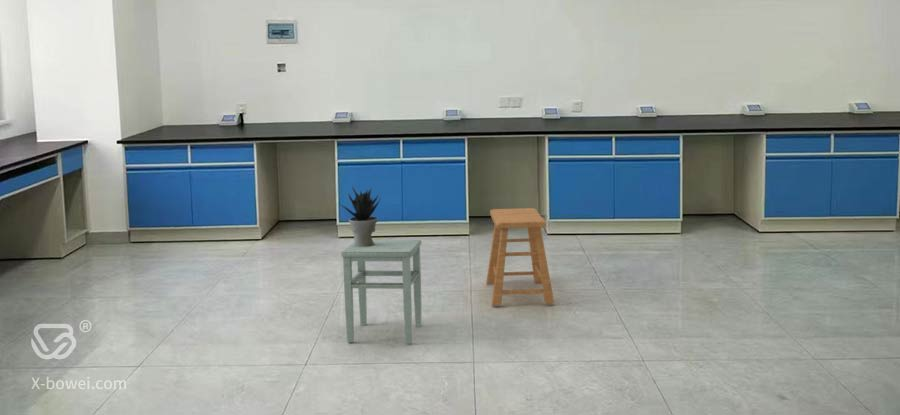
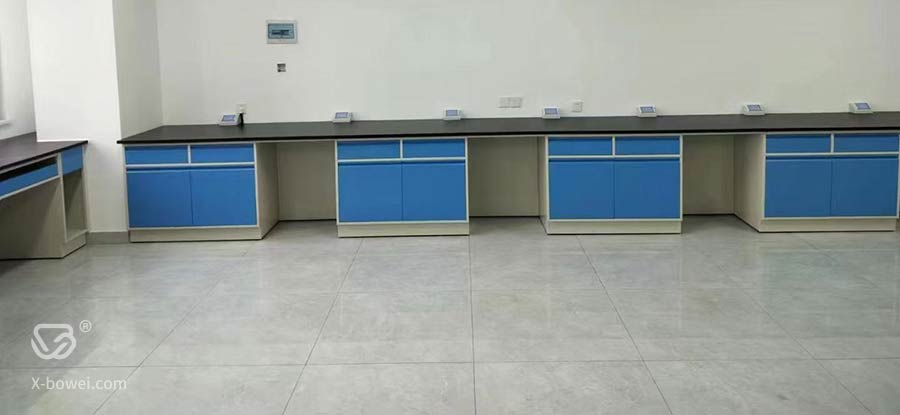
- potted plant (365, 214)
- stool (517, 254)
- stool (384, 288)
